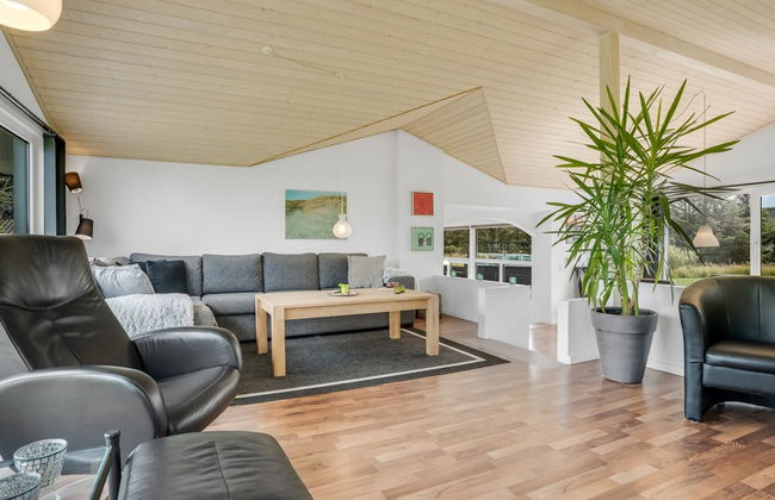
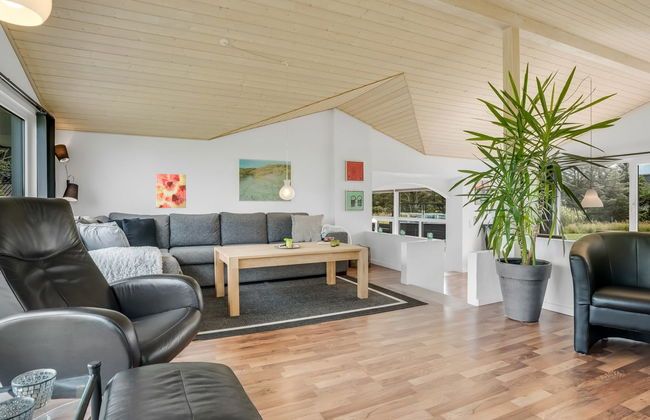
+ wall art (171, 191)
